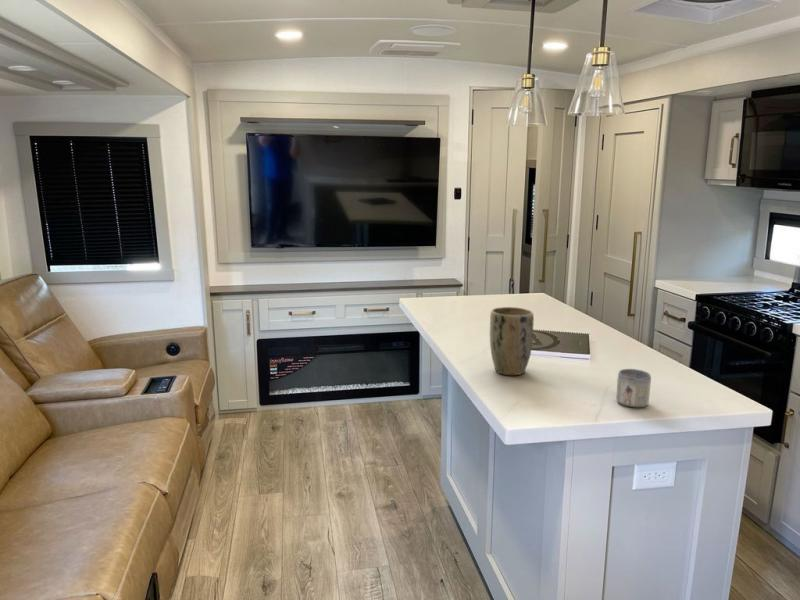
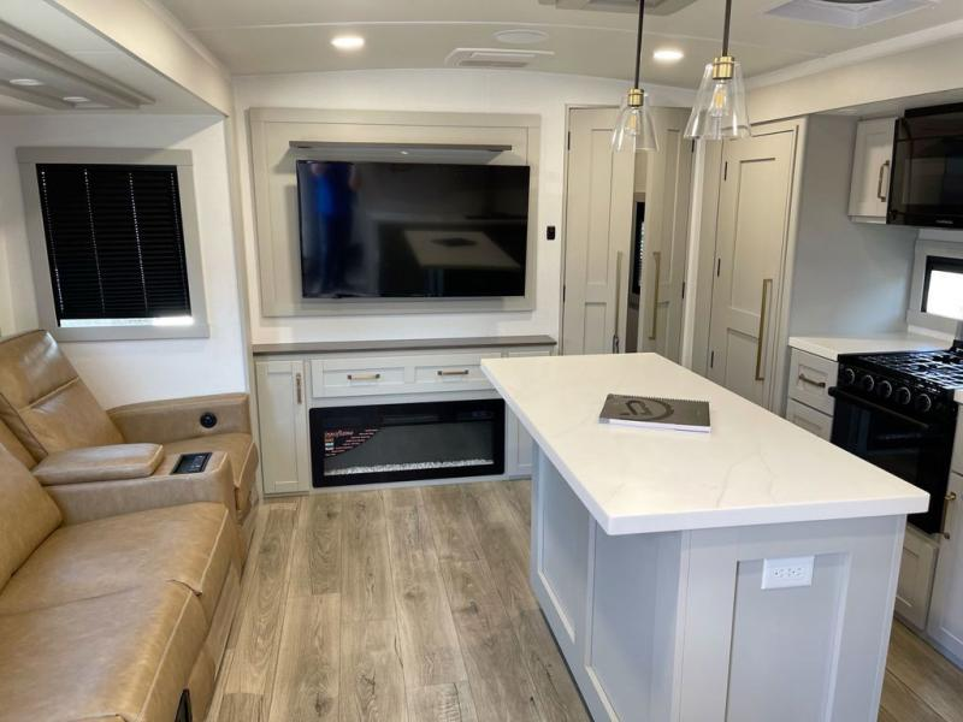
- mug (629, 385)
- plant pot (510, 341)
